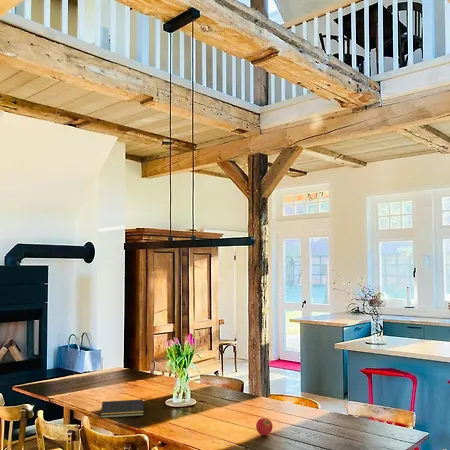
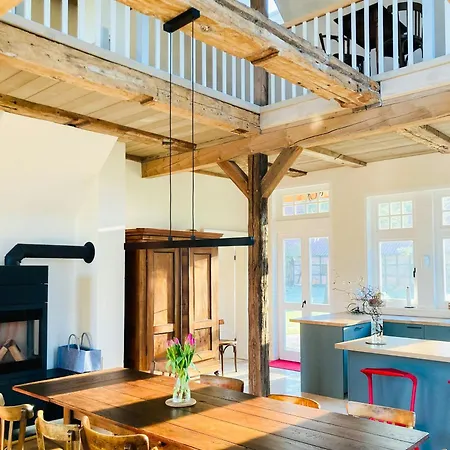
- fruit (264, 426)
- notepad (122, 408)
